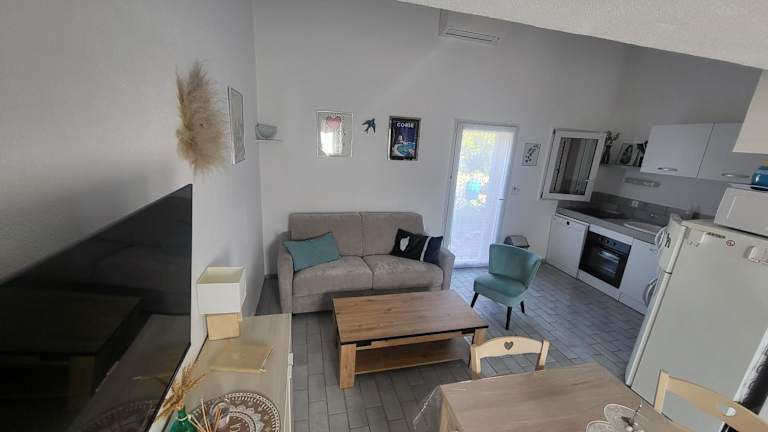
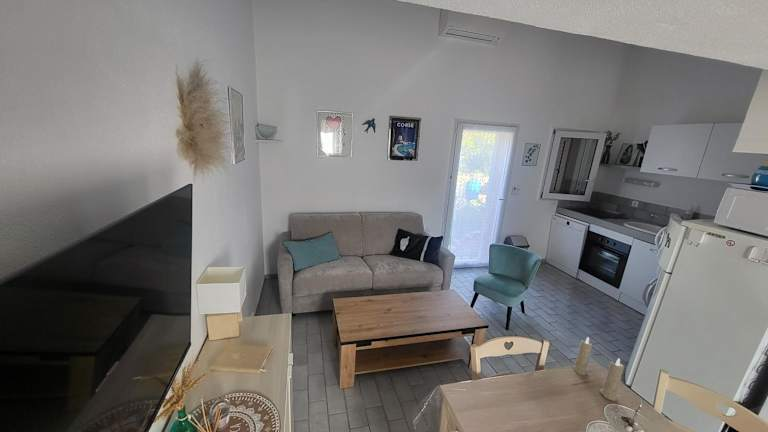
+ candle (587, 363)
